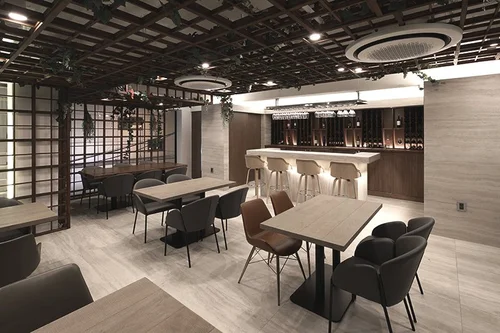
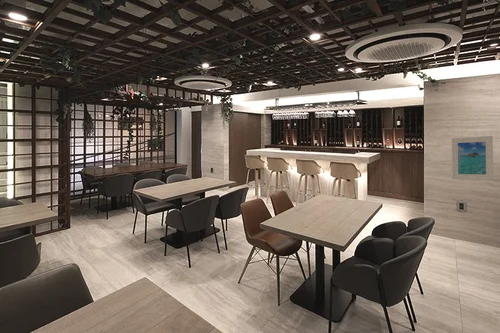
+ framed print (471, 158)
